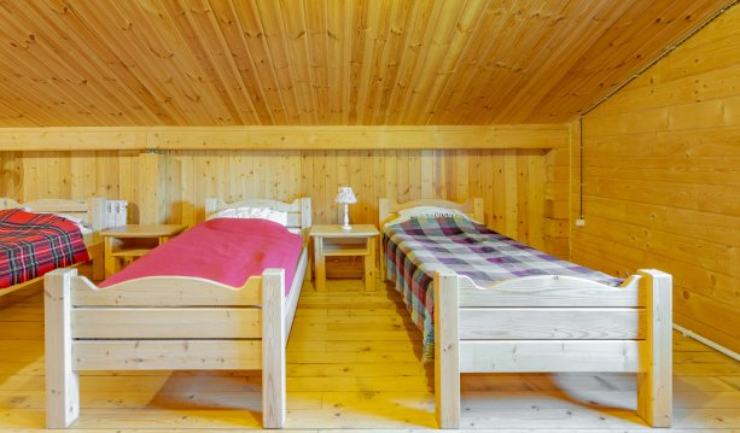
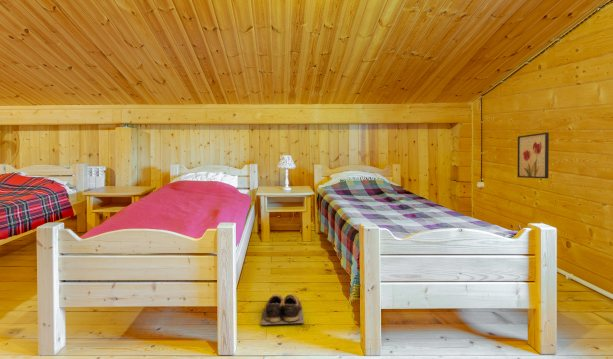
+ wall art (533, 156)
+ shoes (282, 303)
